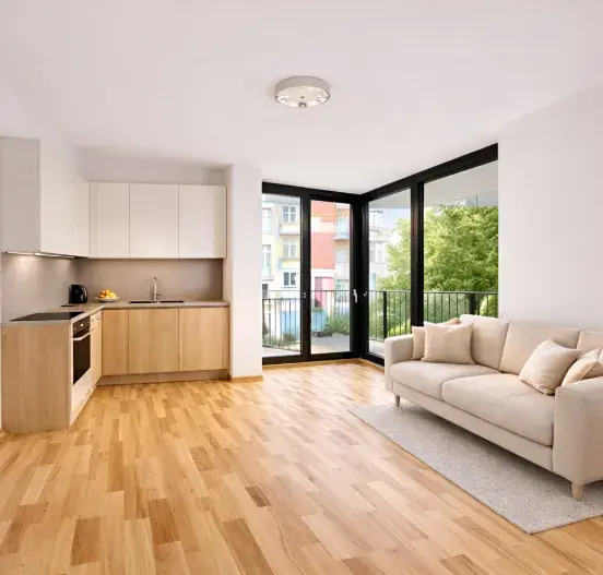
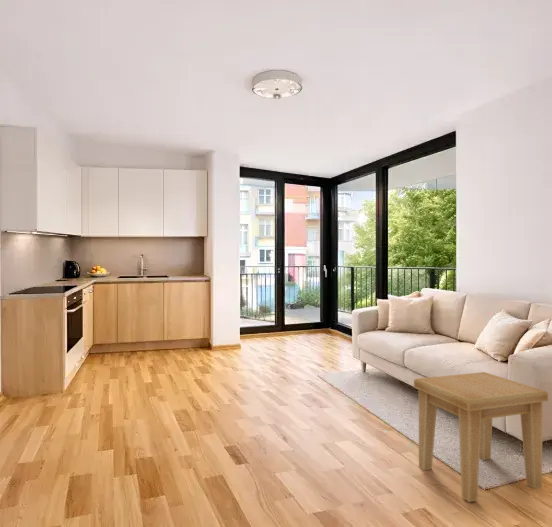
+ side table (477, 430)
